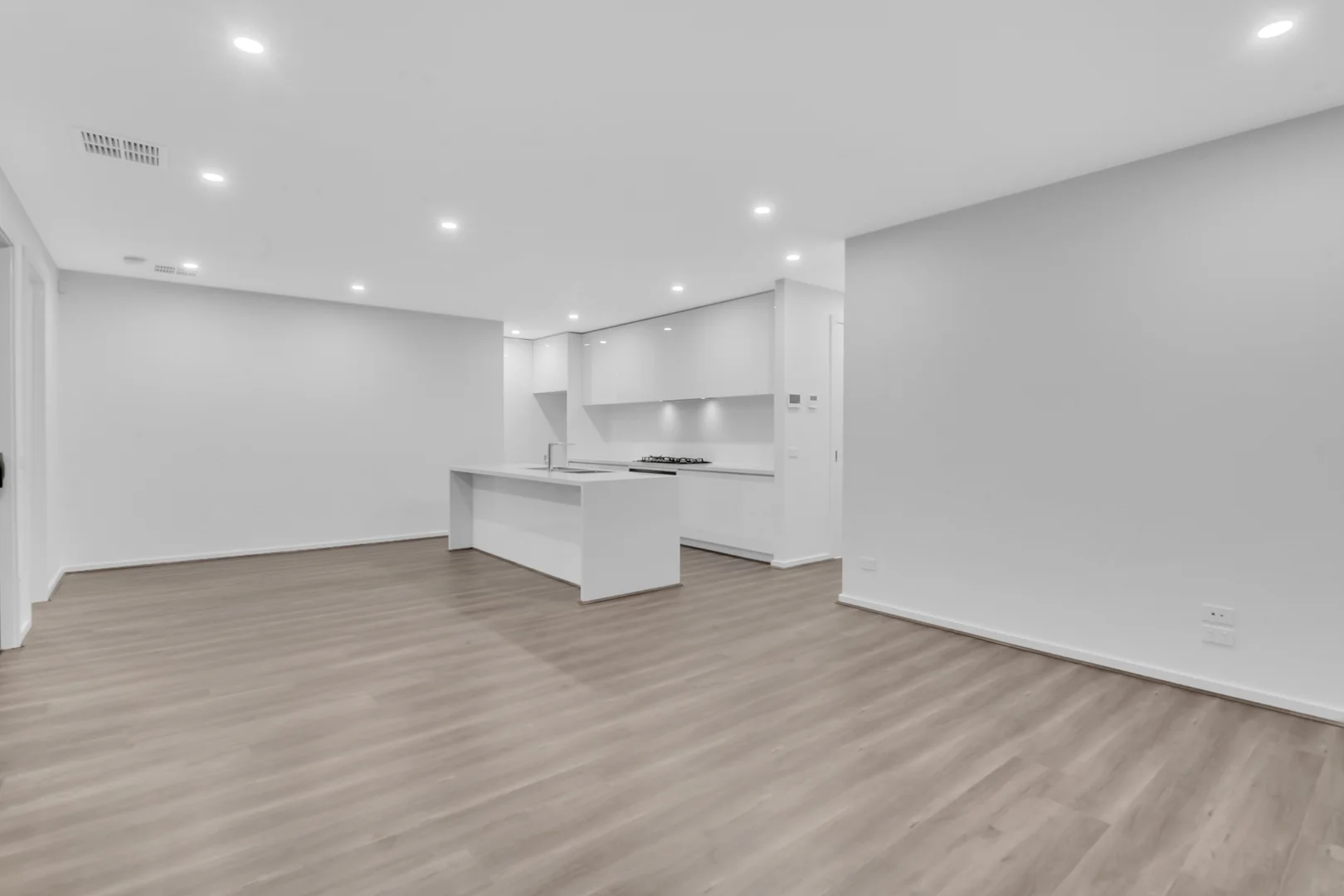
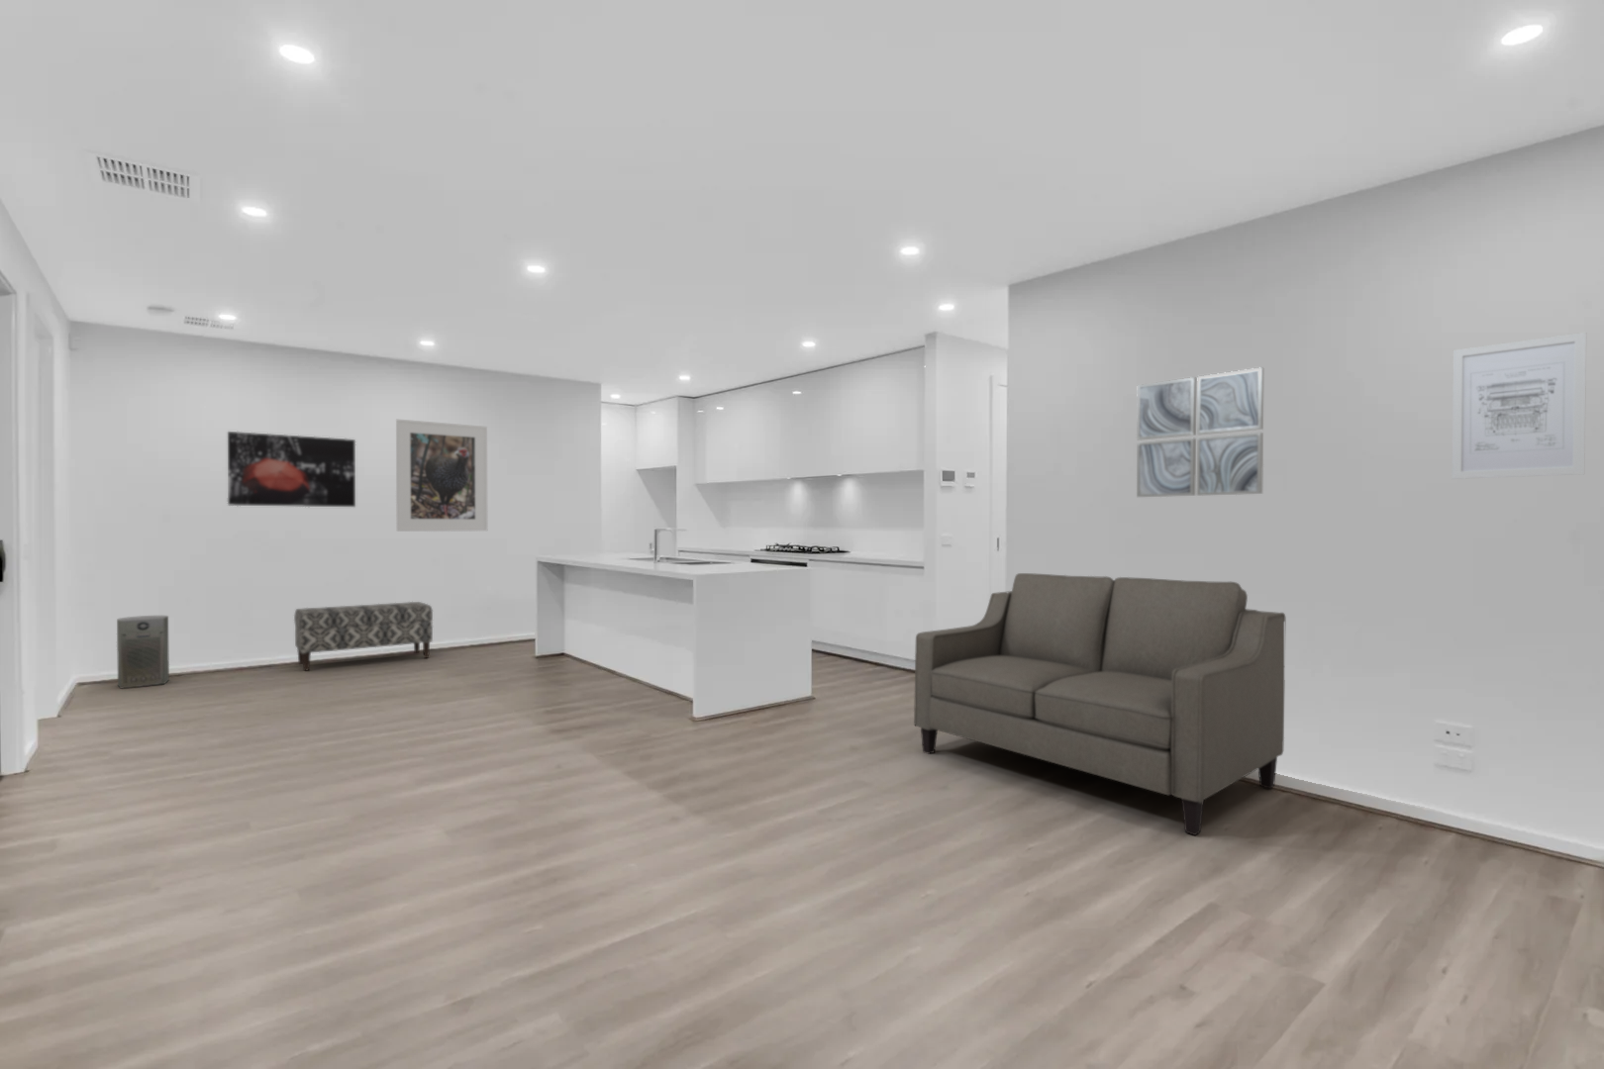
+ wall art (294, 470)
+ sofa (1085, 673)
+ bench (364, 634)
+ wall art (1195, 434)
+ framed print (443, 477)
+ fan (142, 649)
+ wall art (1514, 409)
